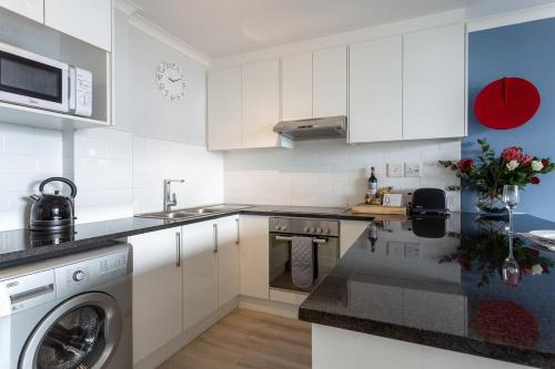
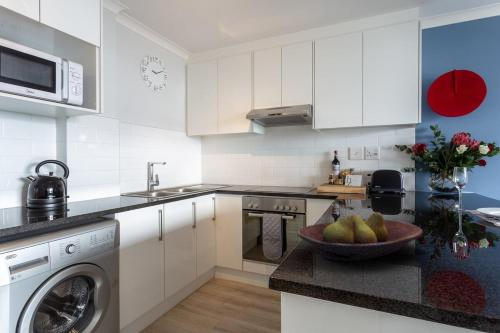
+ fruit bowl (360, 231)
